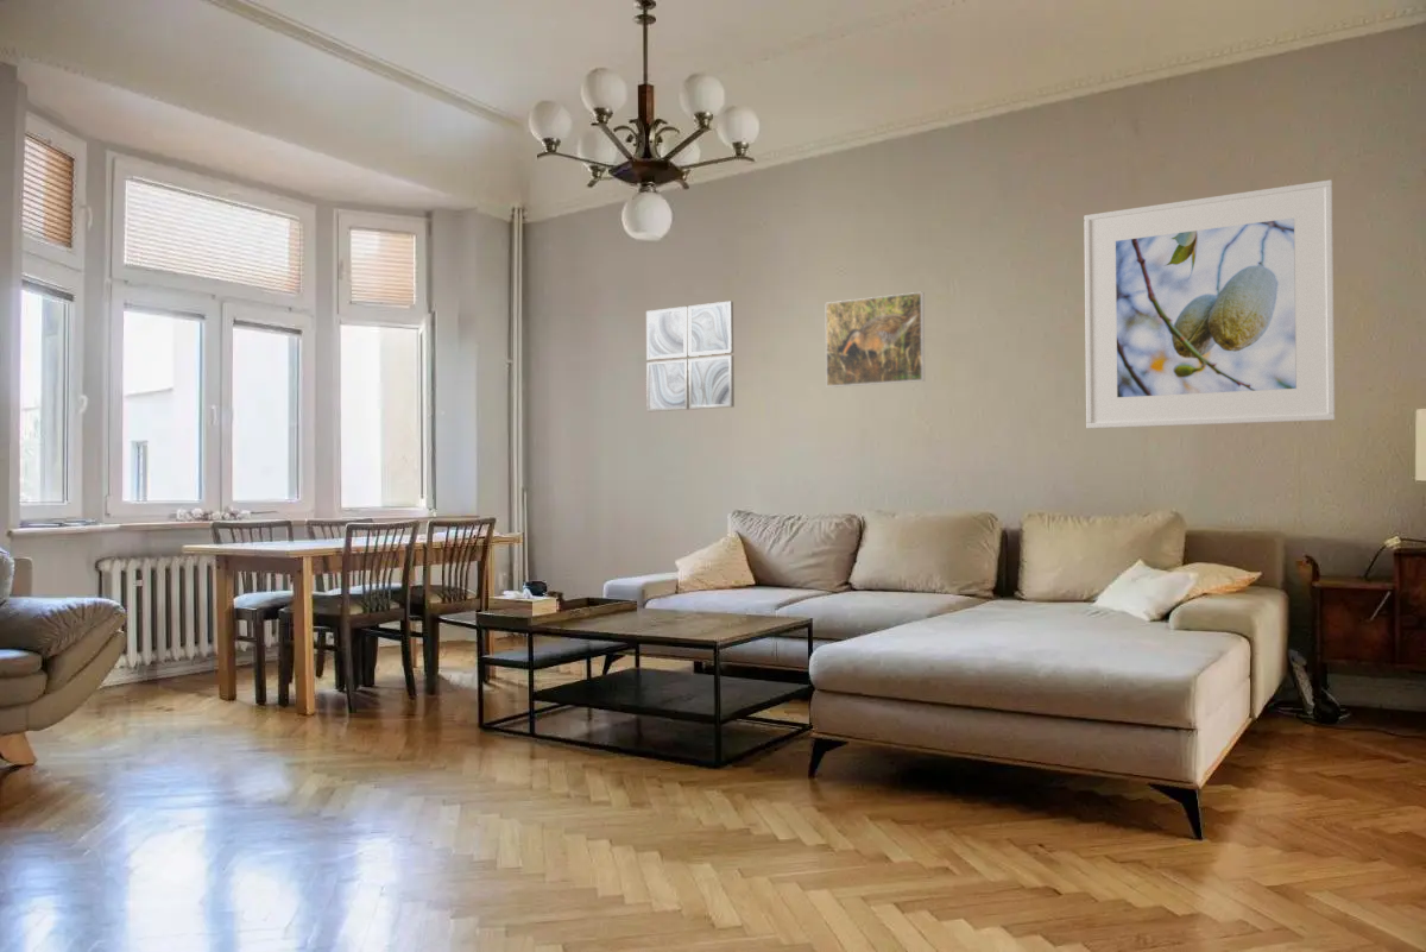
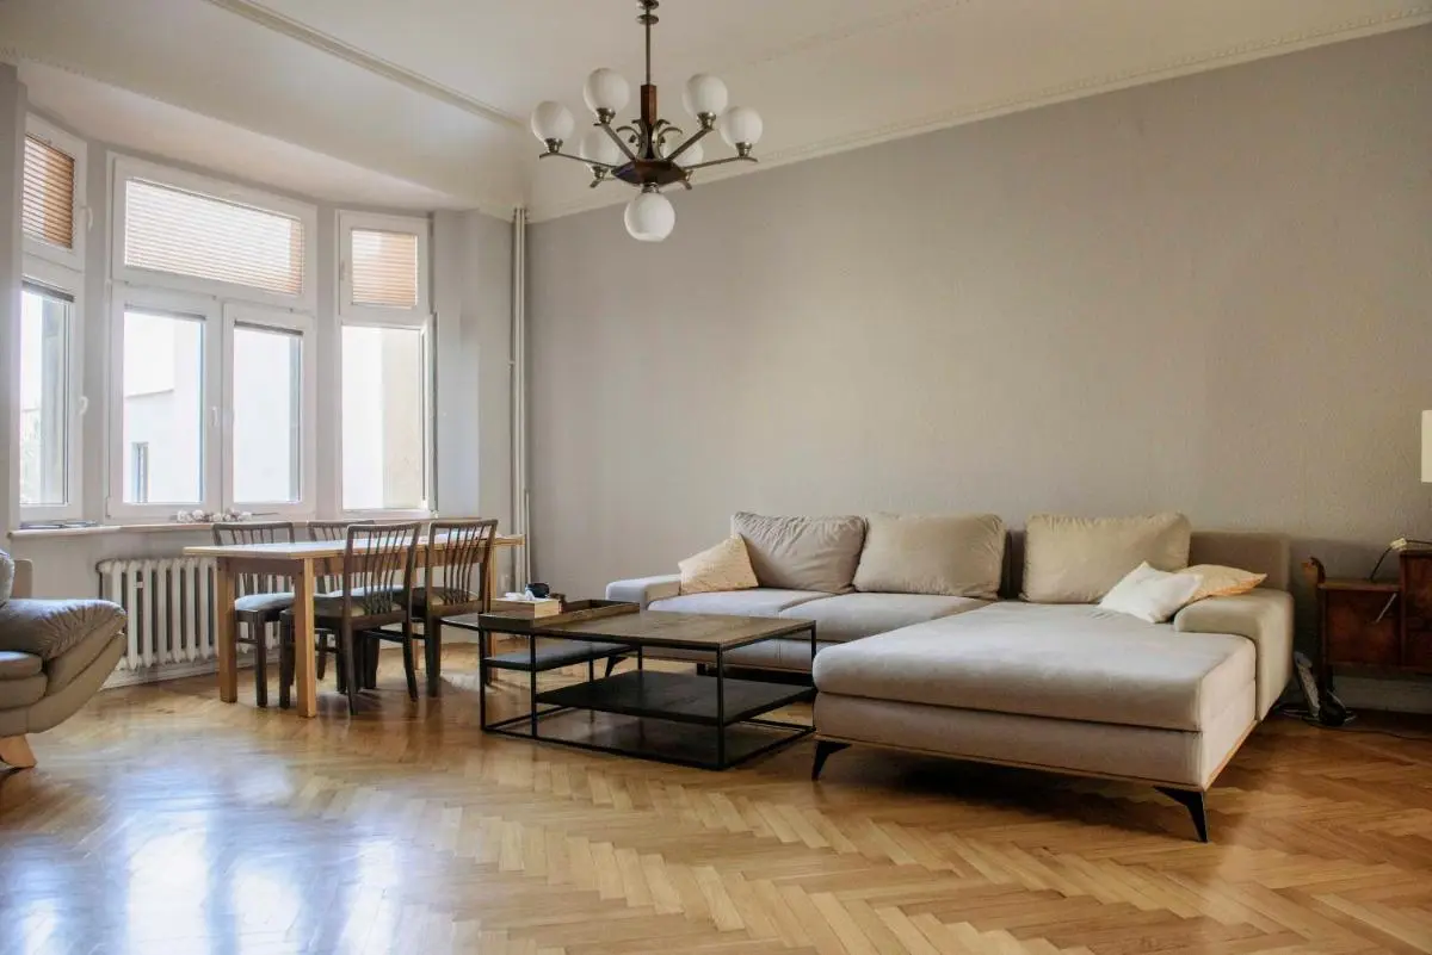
- wall art (689, 359)
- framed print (873, 340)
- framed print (1201, 311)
